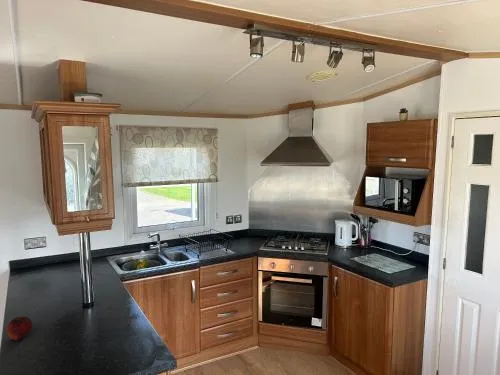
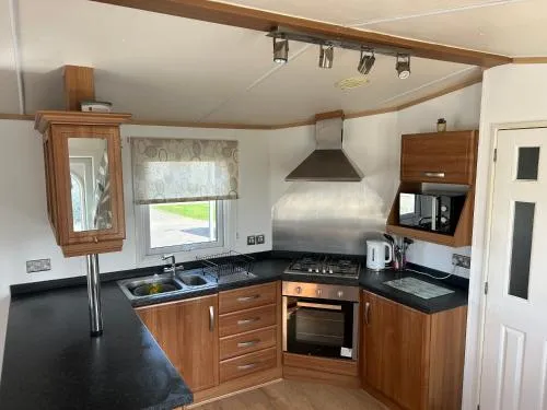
- fruit (19, 327)
